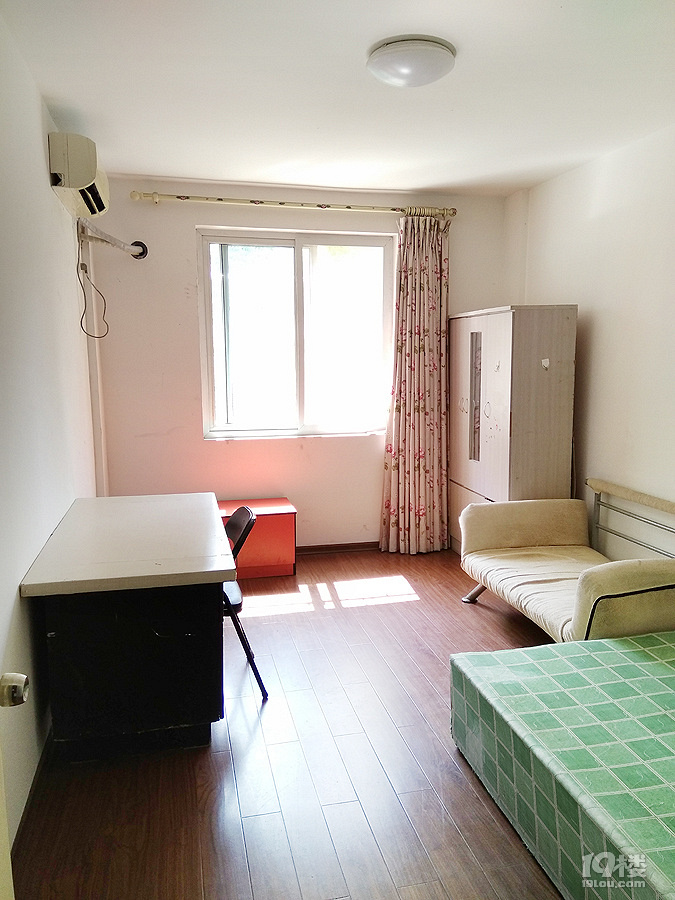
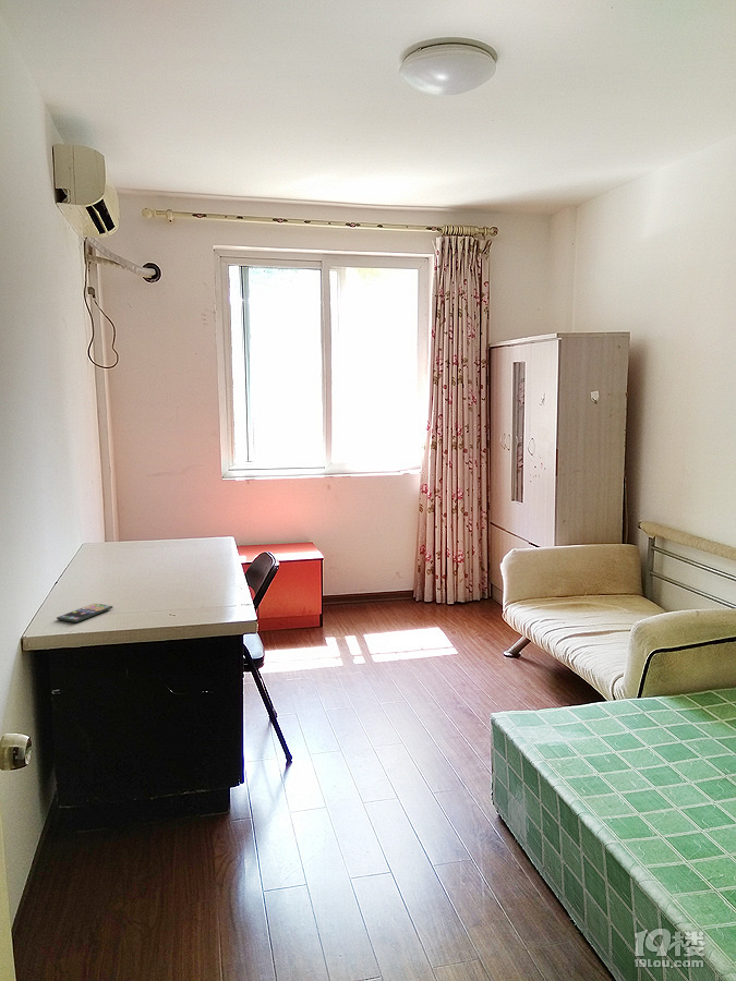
+ smartphone (85, 611)
